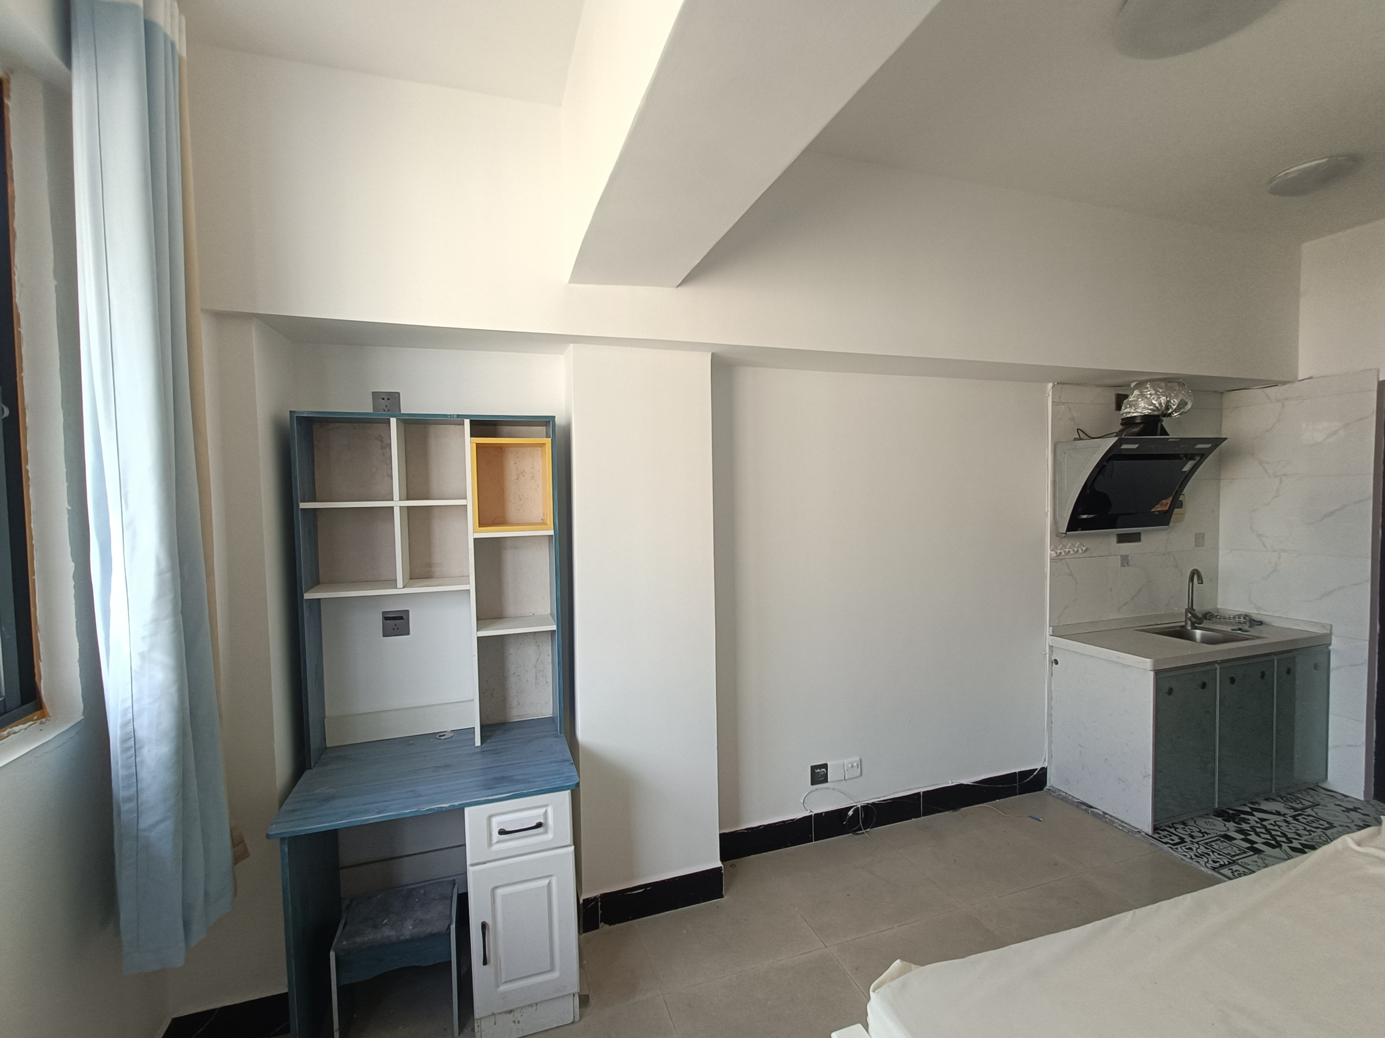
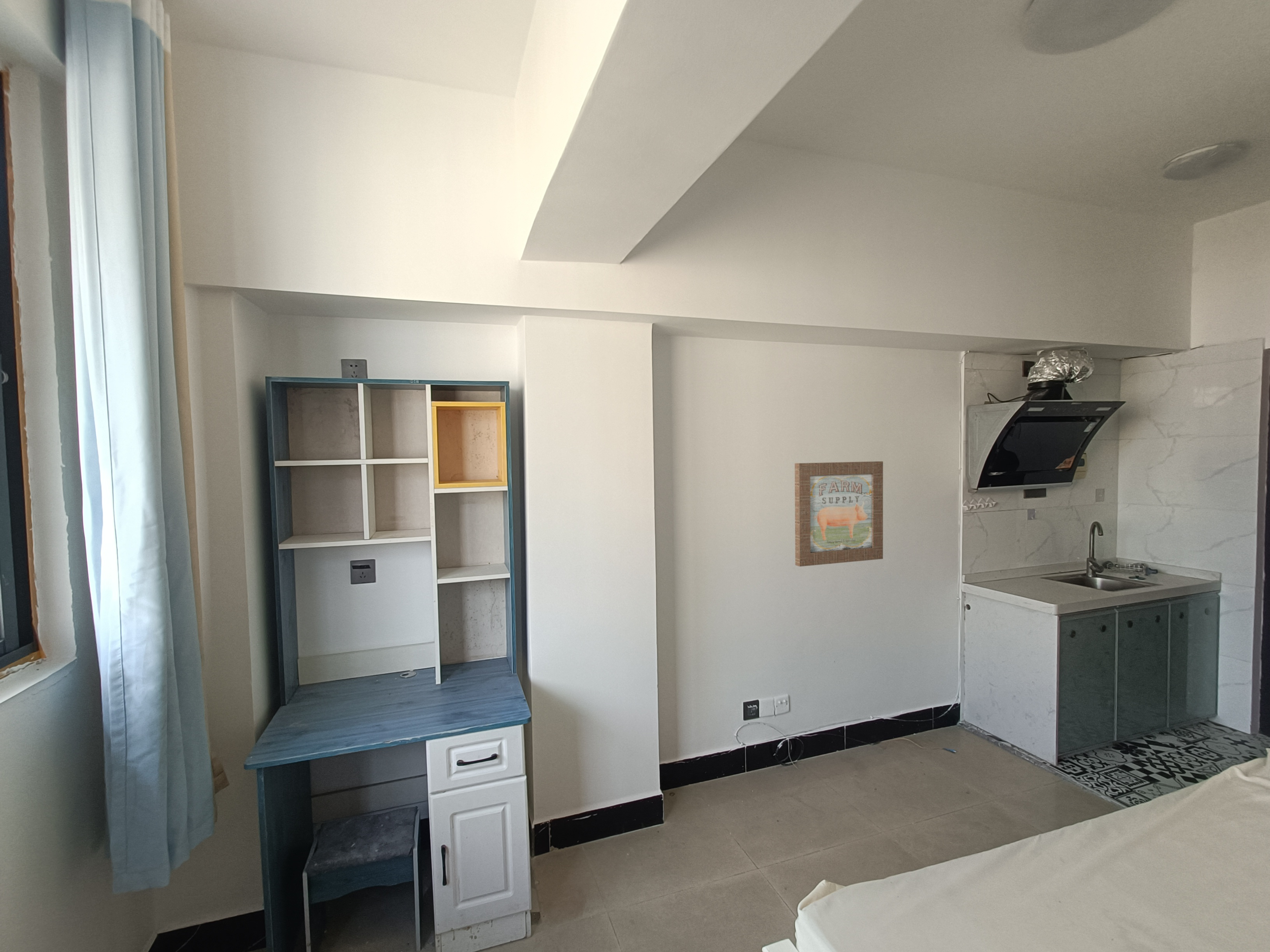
+ wall art (840, 512)
